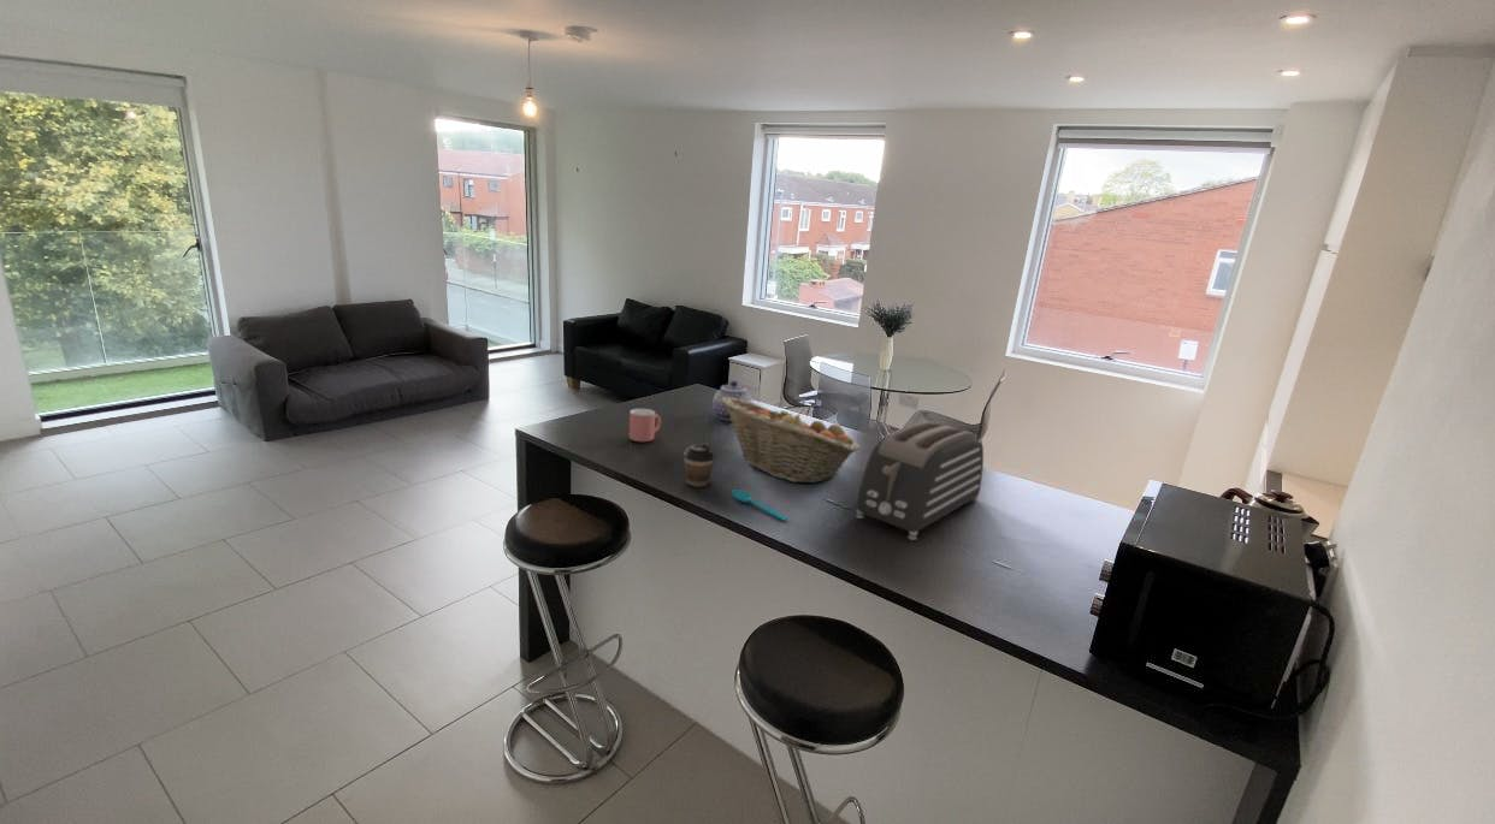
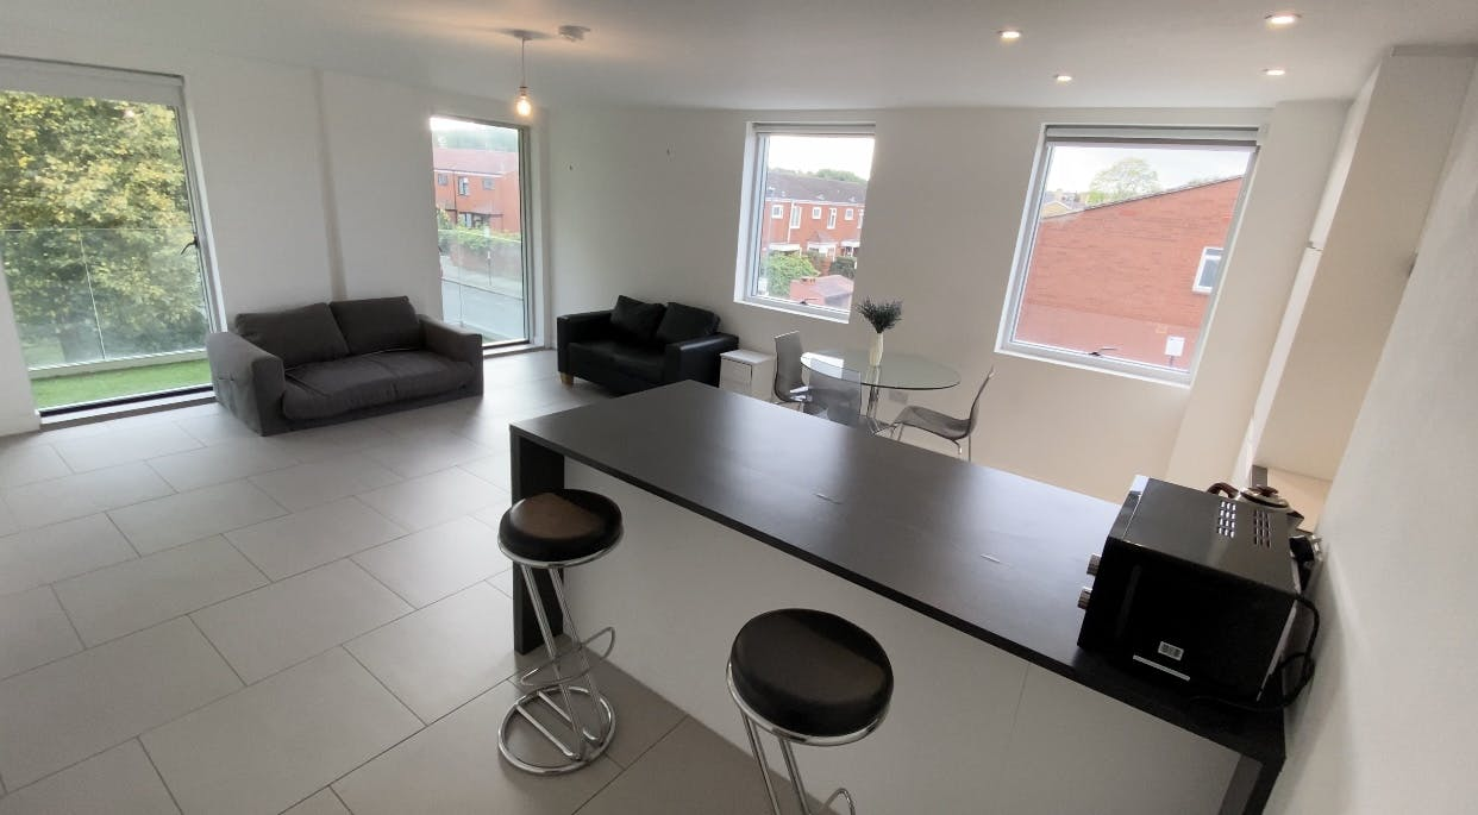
- toaster (922, 472)
- spoon (758, 504)
- fruit basket (787, 433)
- coffee cup (698, 463)
- mug (645, 425)
- teapot (733, 397)
